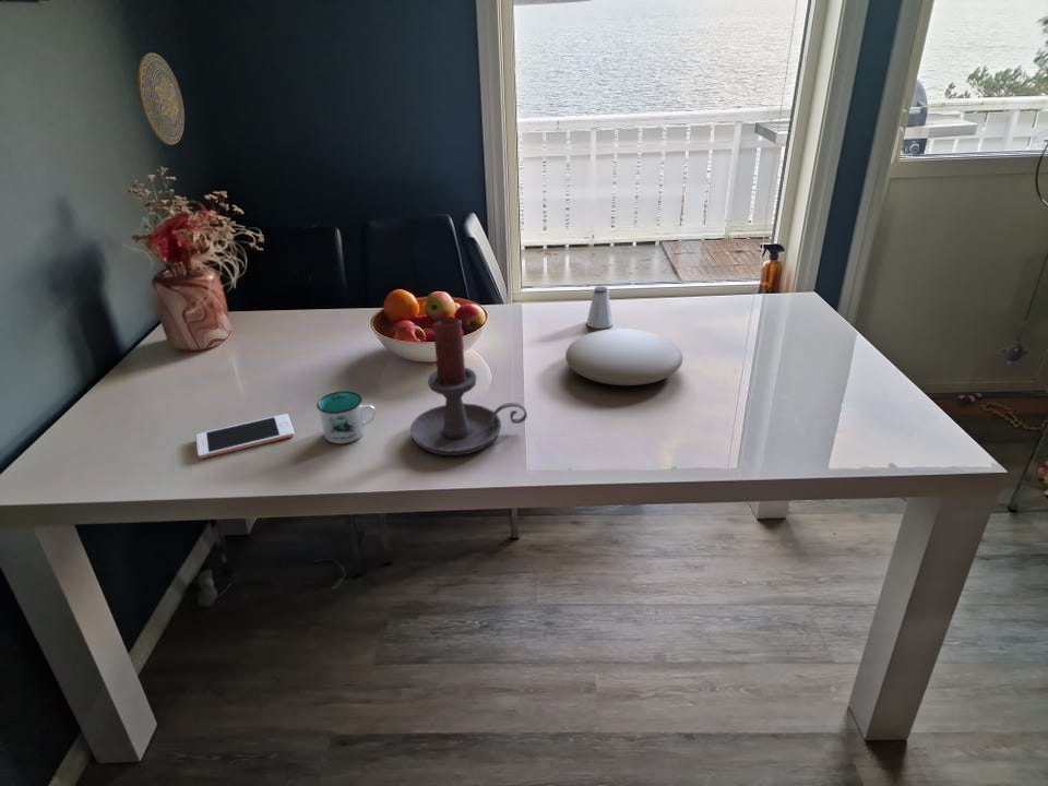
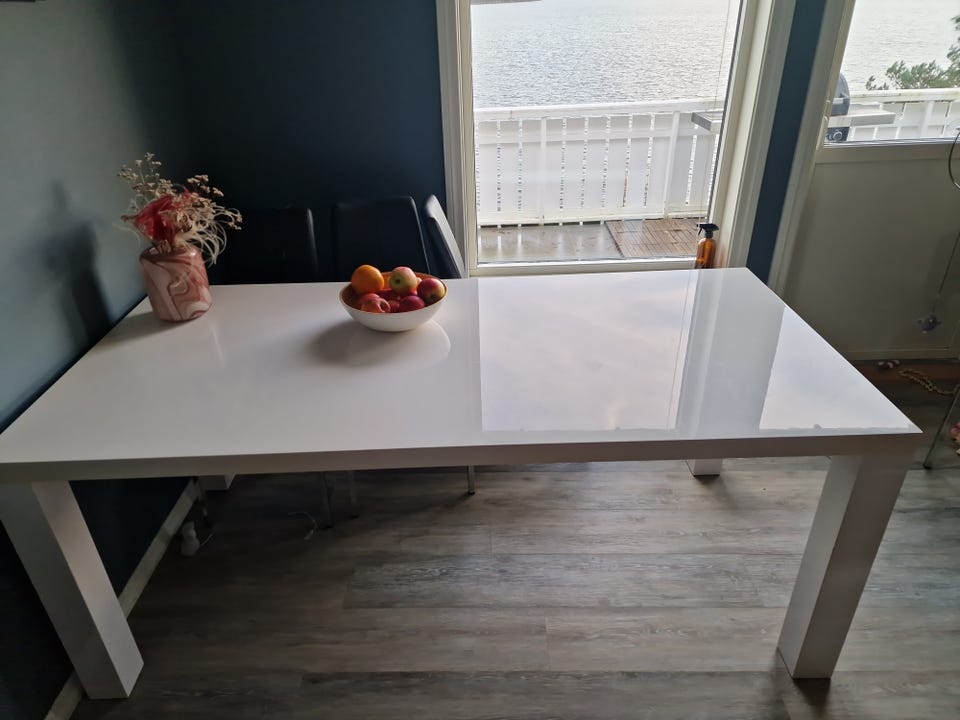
- plate (623, 350)
- decorative plate (165, 99)
- mug (347, 416)
- saltshaker (600, 306)
- cell phone (245, 434)
- candle holder (465, 378)
